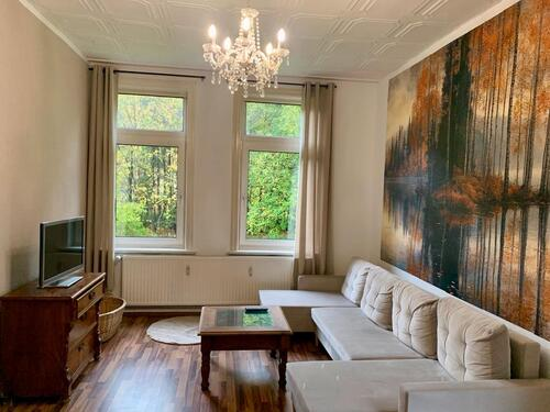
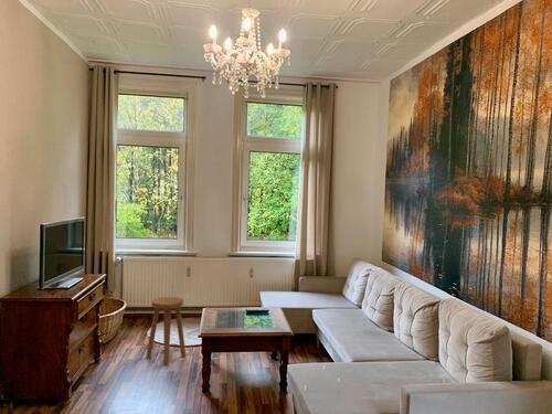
+ stool (167, 328)
